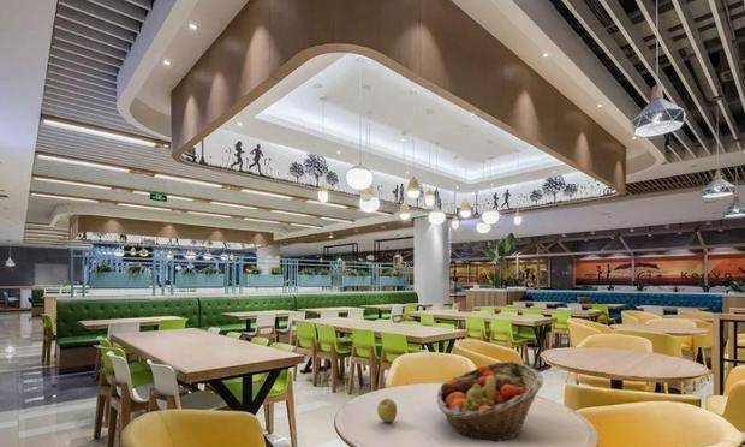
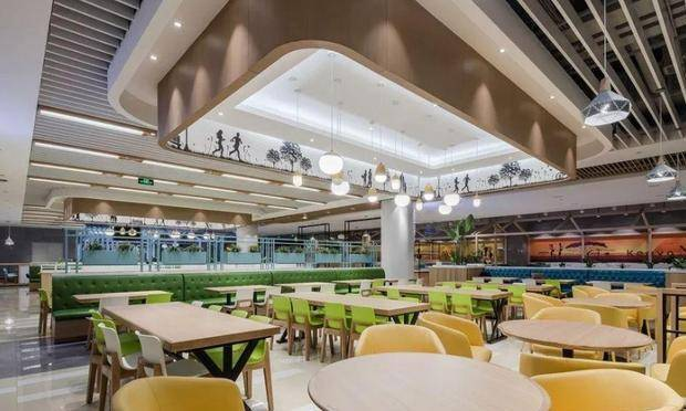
- fruit basket (488, 397)
- apple (387, 410)
